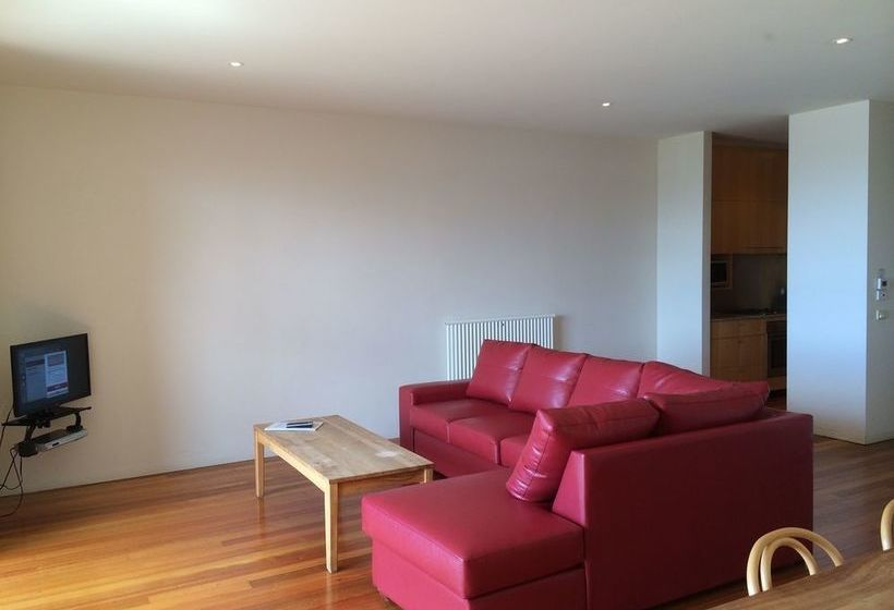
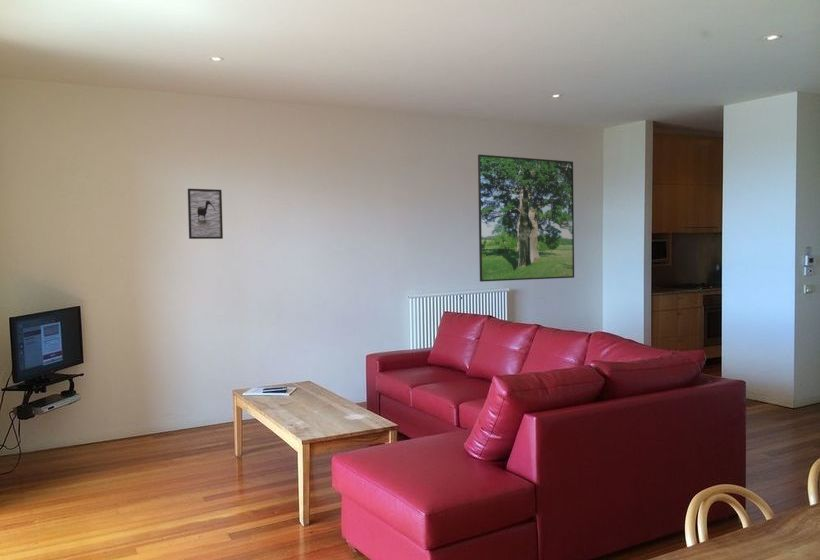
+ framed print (205, 214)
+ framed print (528, 219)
